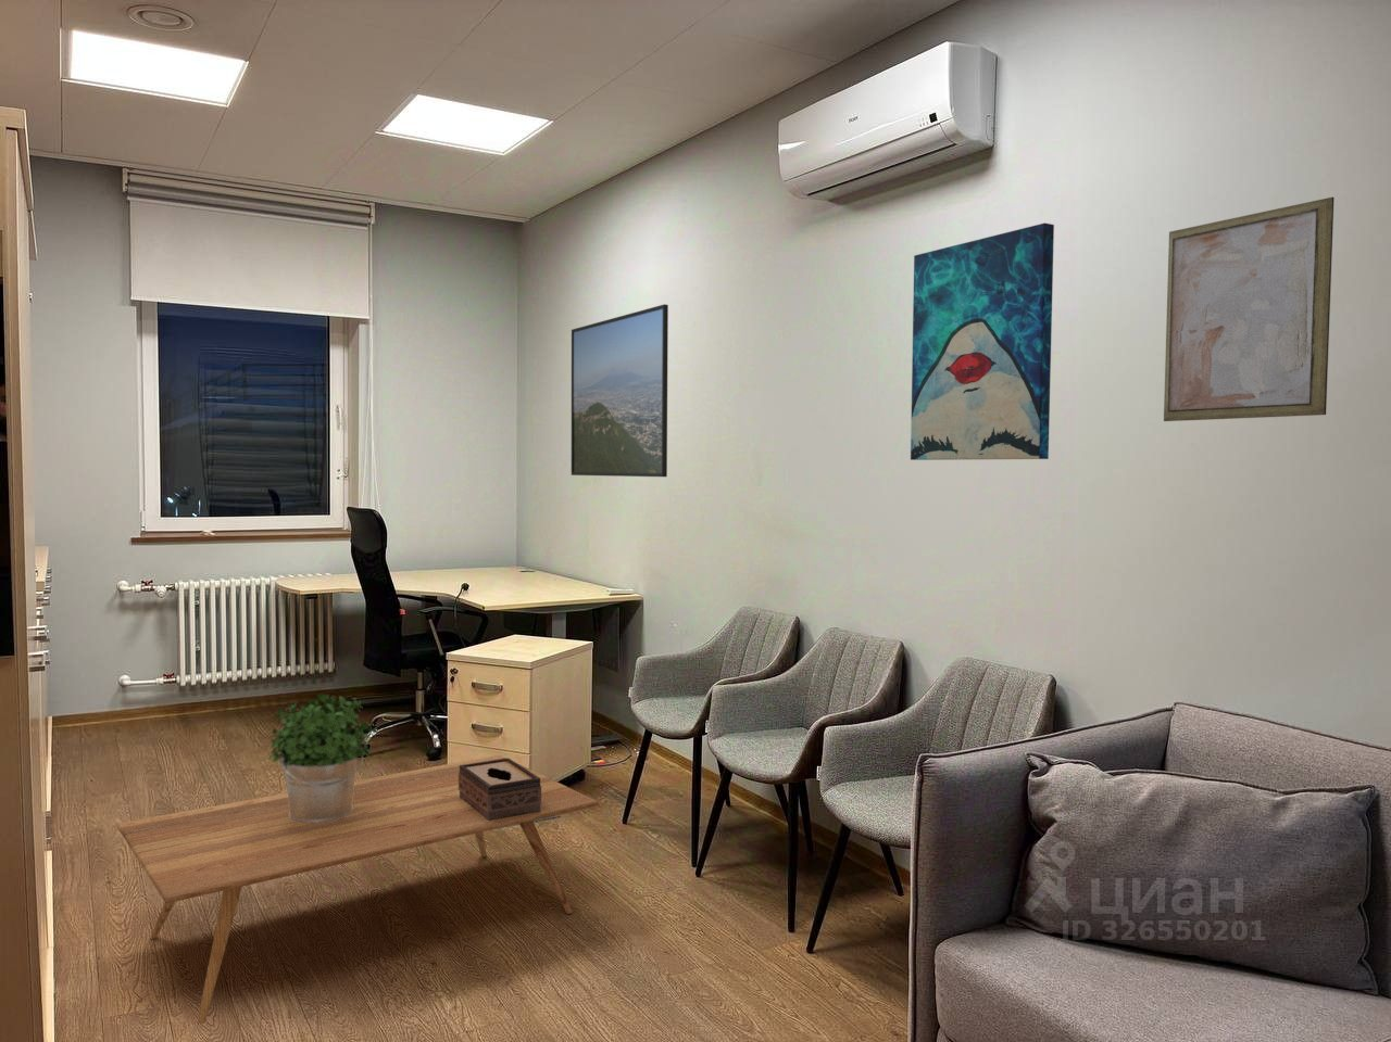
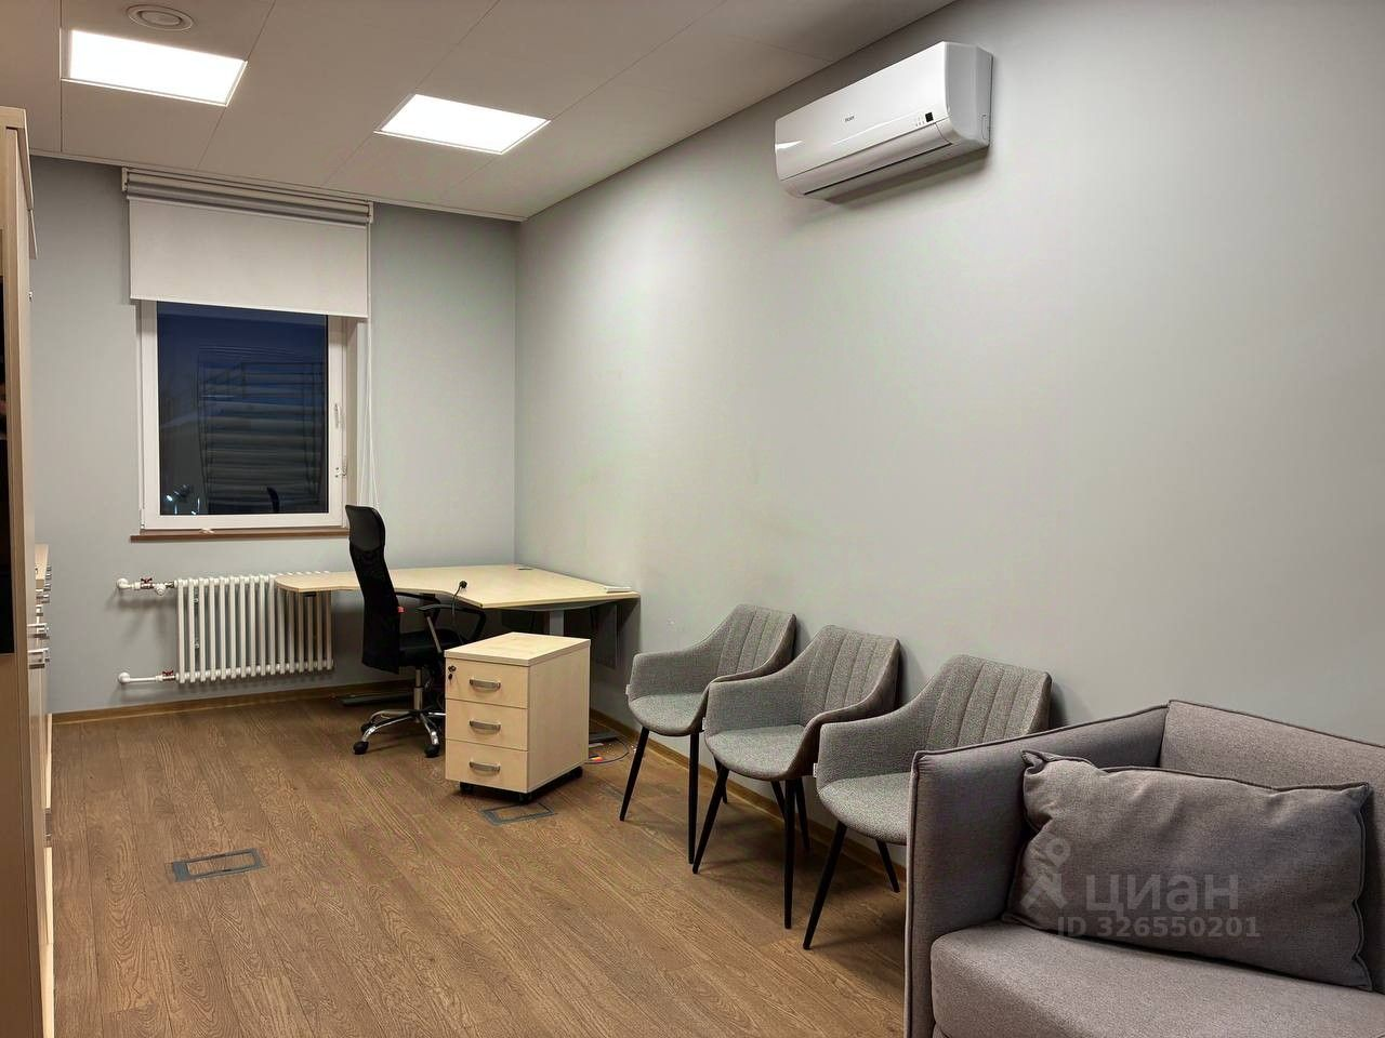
- potted plant (325, 753)
- tissue box (498, 787)
- wall art (1240, 317)
- coffee table (366, 857)
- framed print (616, 397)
- wall art (976, 350)
